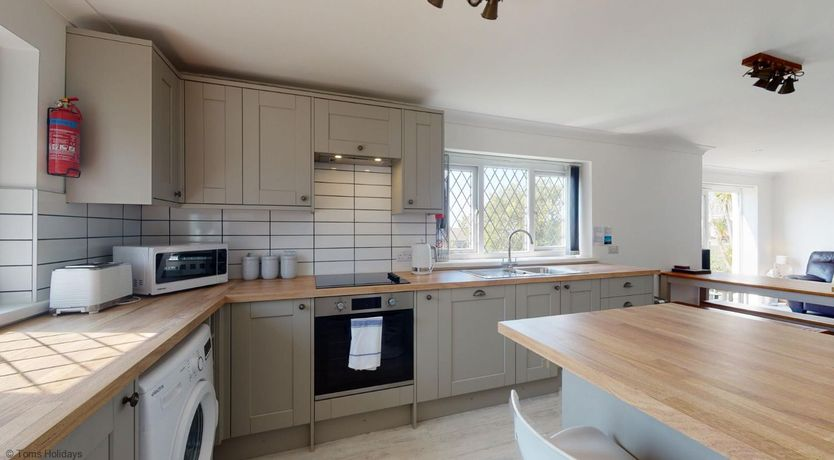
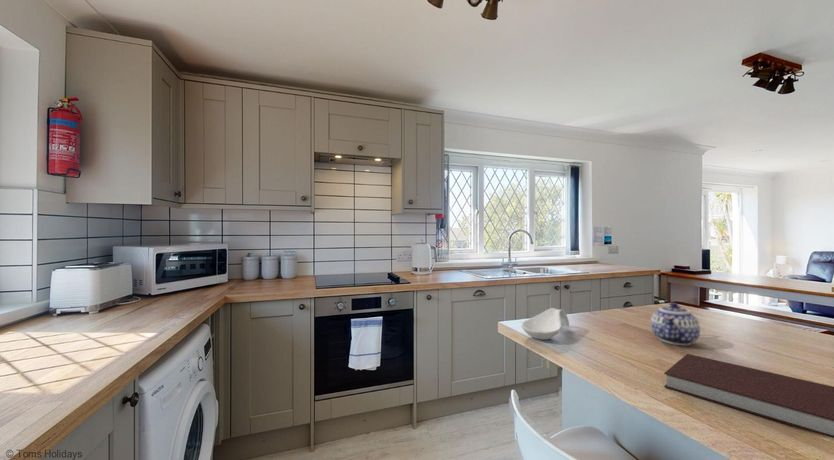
+ teapot (674, 321)
+ notebook (750, 388)
+ spoon rest (548, 322)
